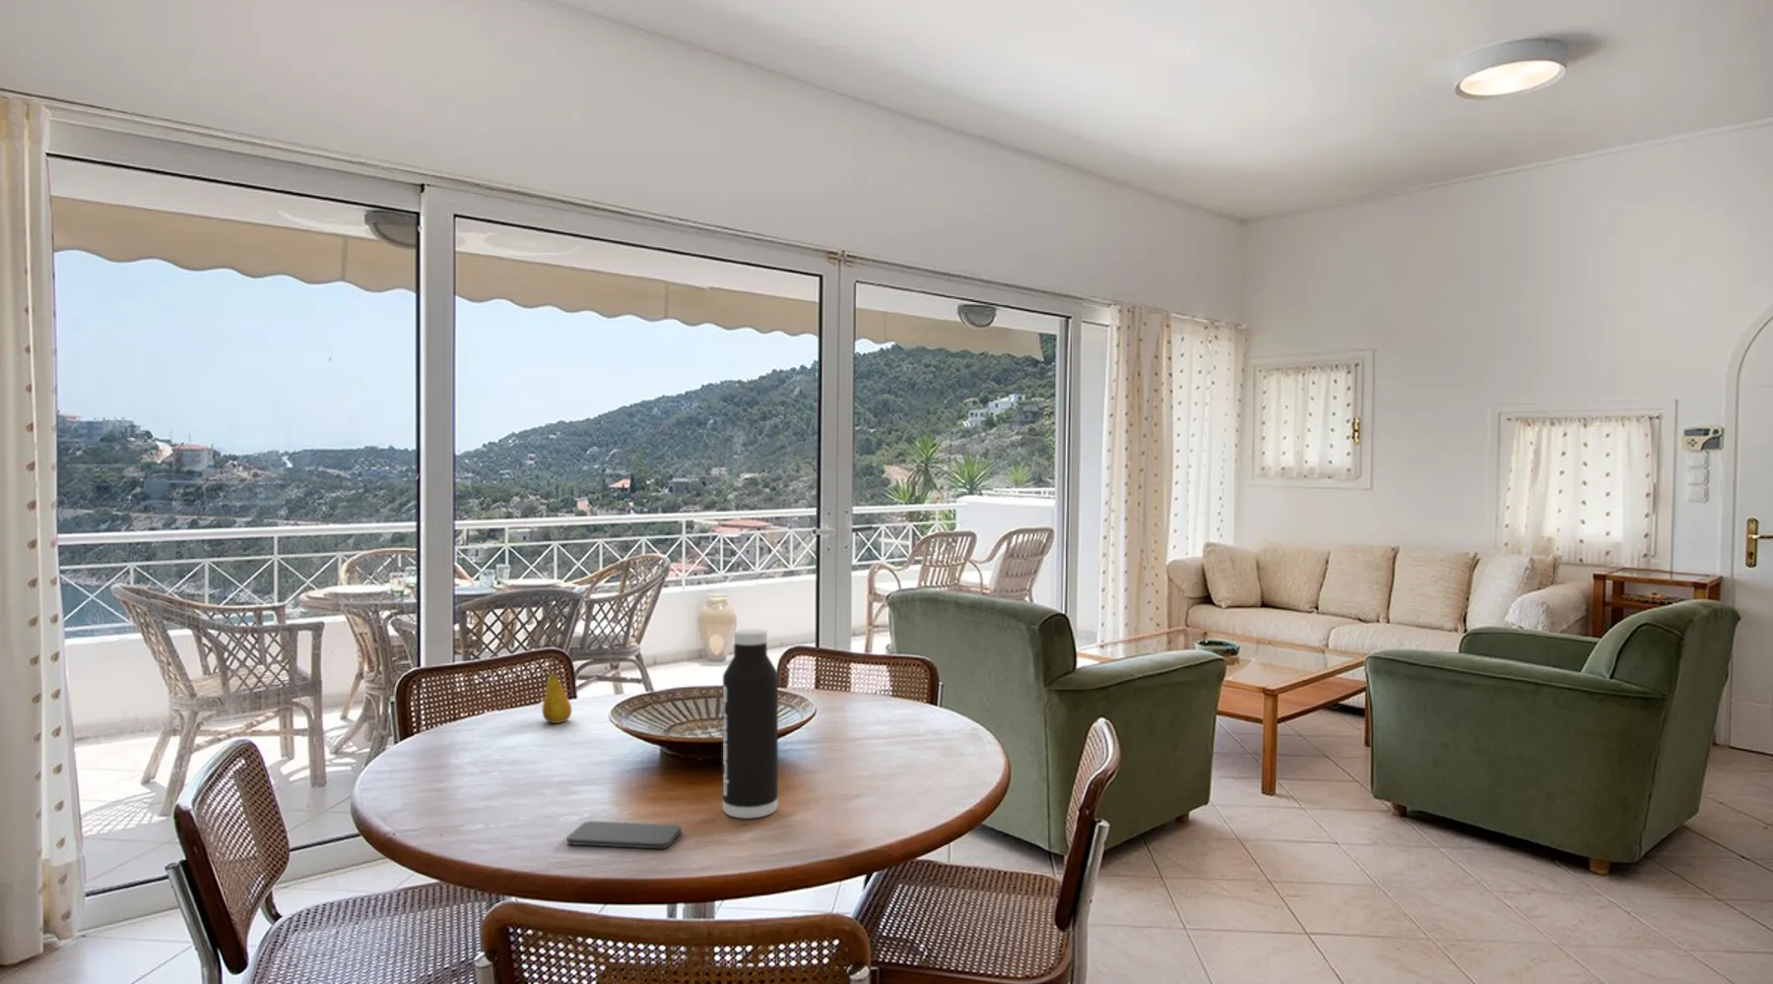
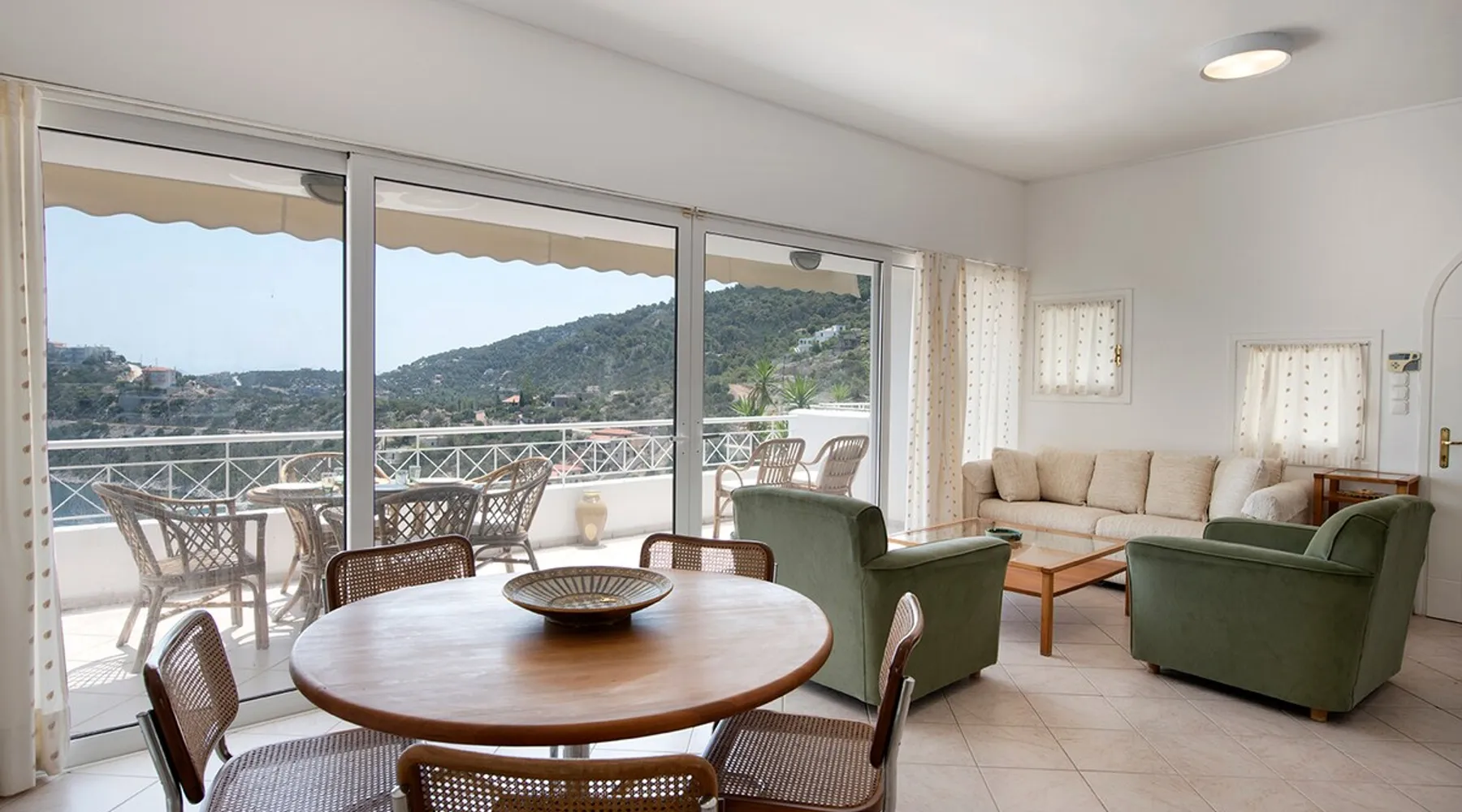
- smartphone (625, 835)
- fruit (557, 693)
- water bottle (749, 720)
